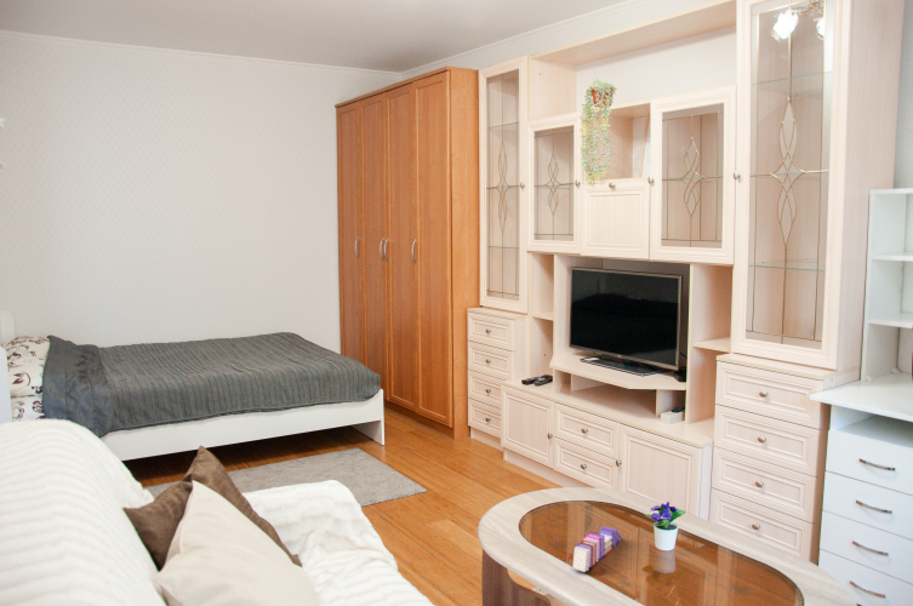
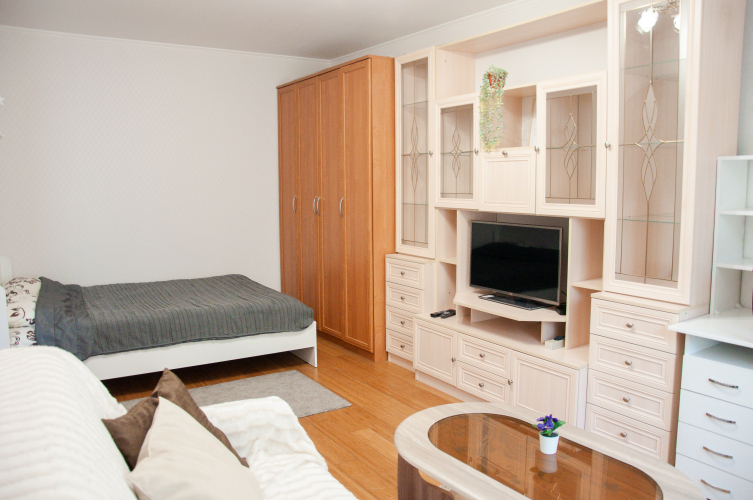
- books (598, 543)
